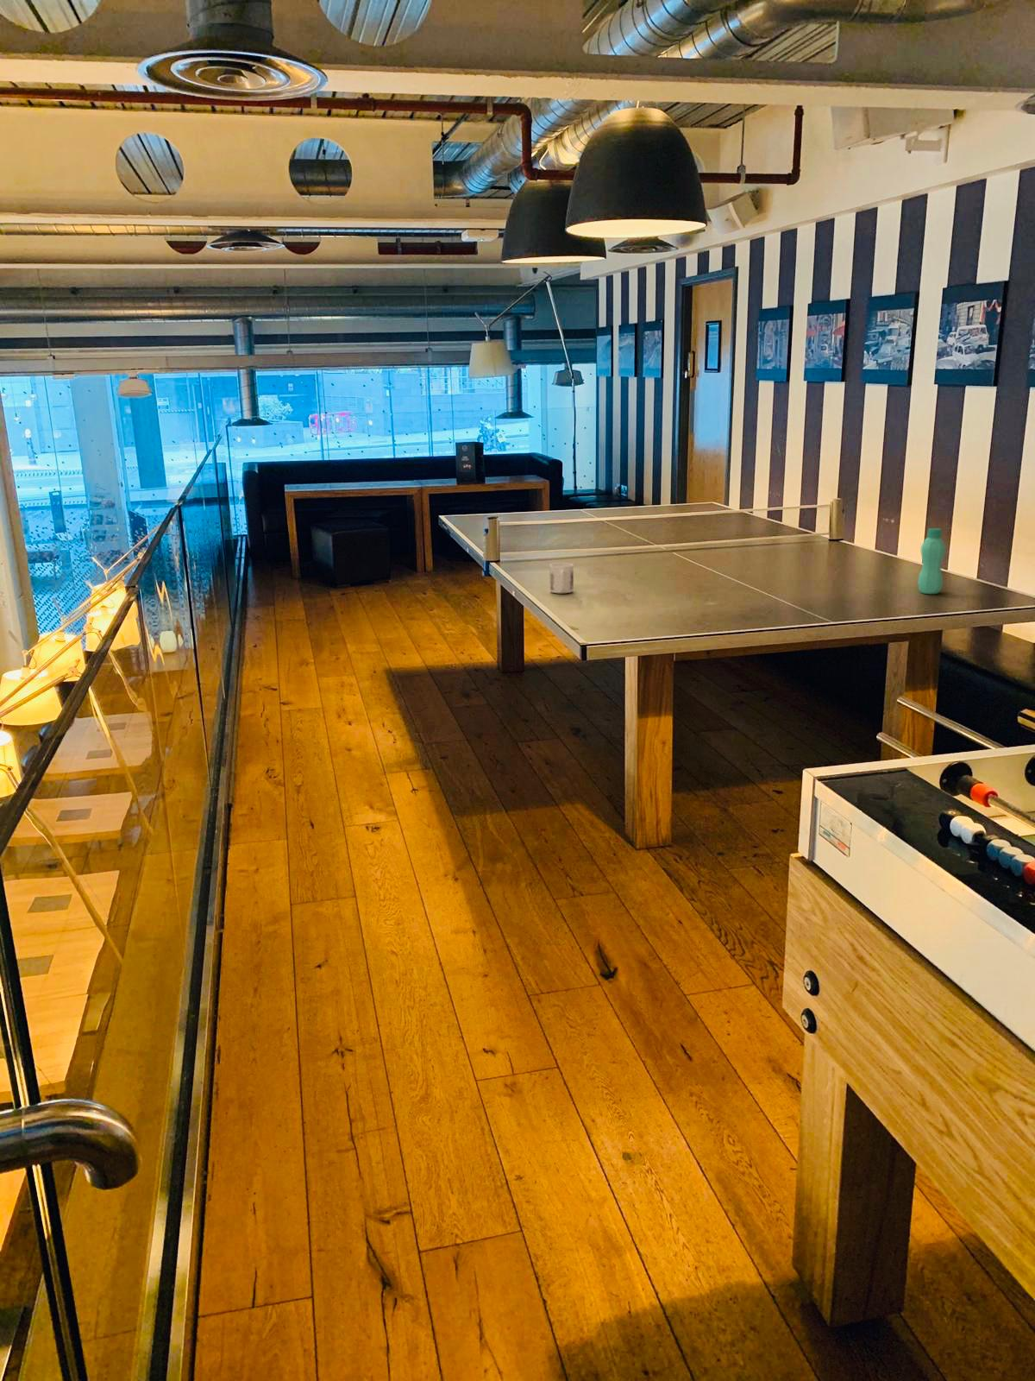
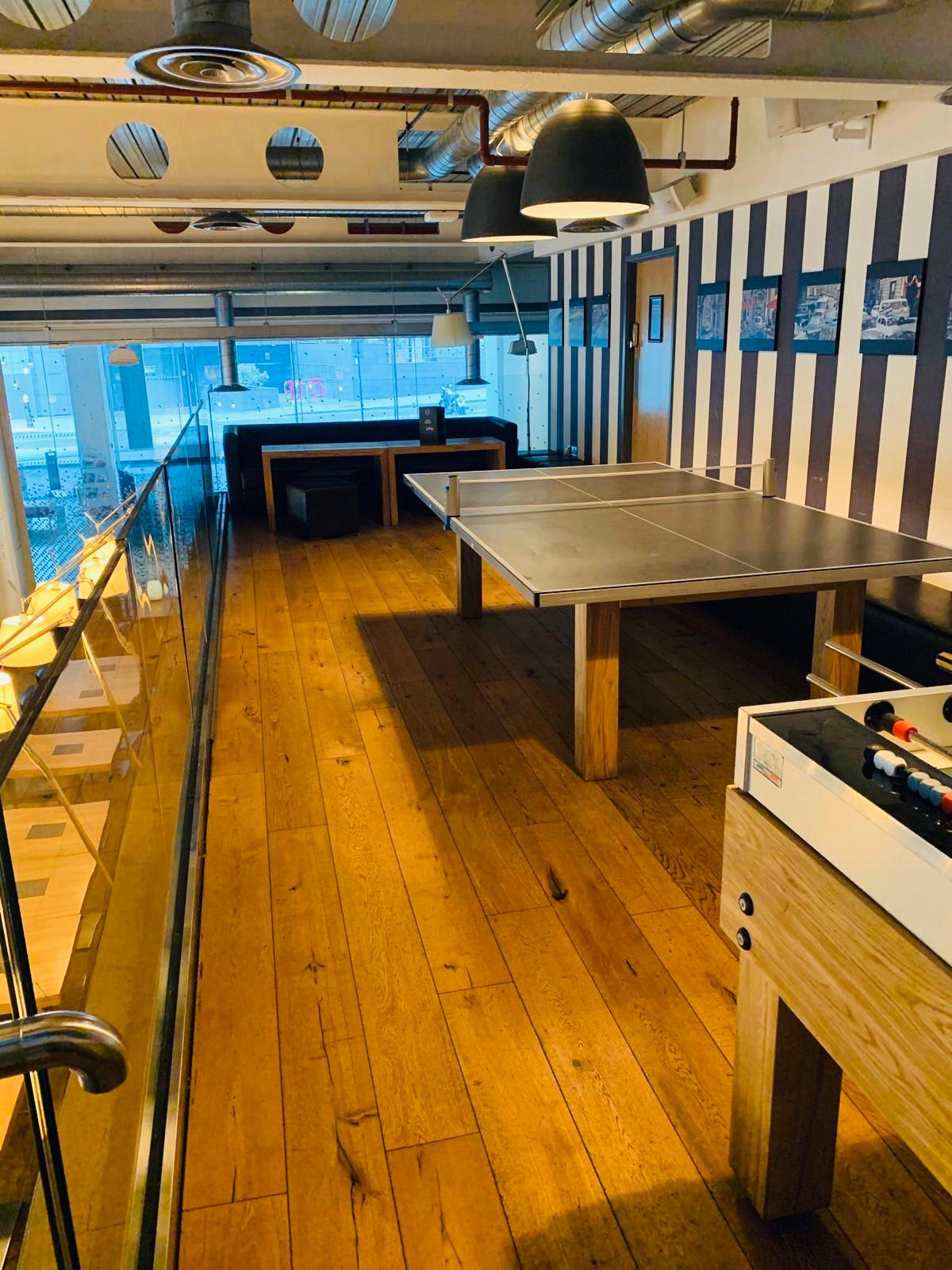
- mug (561, 578)
- bottle (932, 560)
